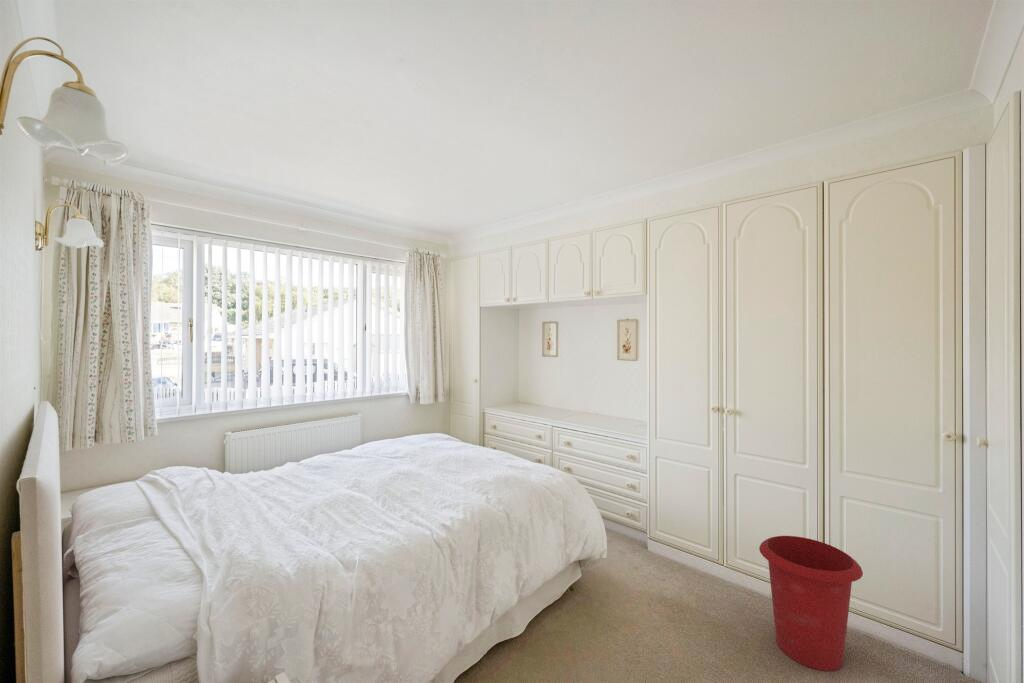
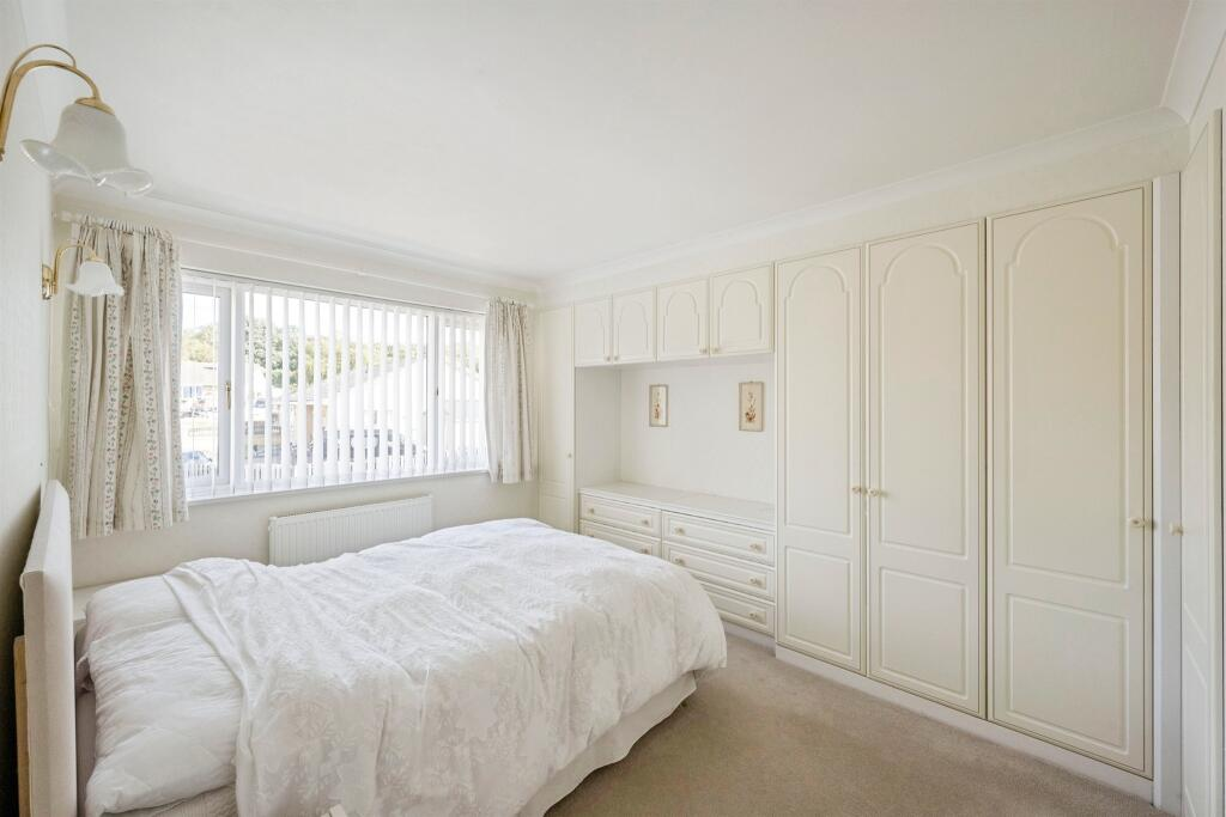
- waste bin (808, 600)
